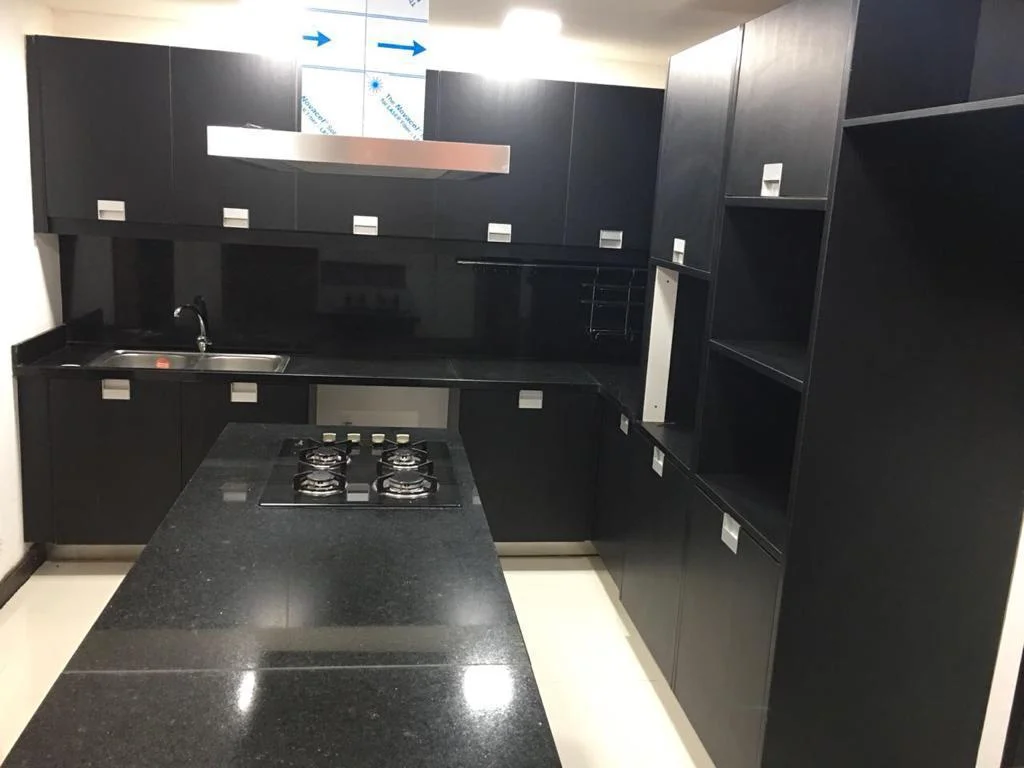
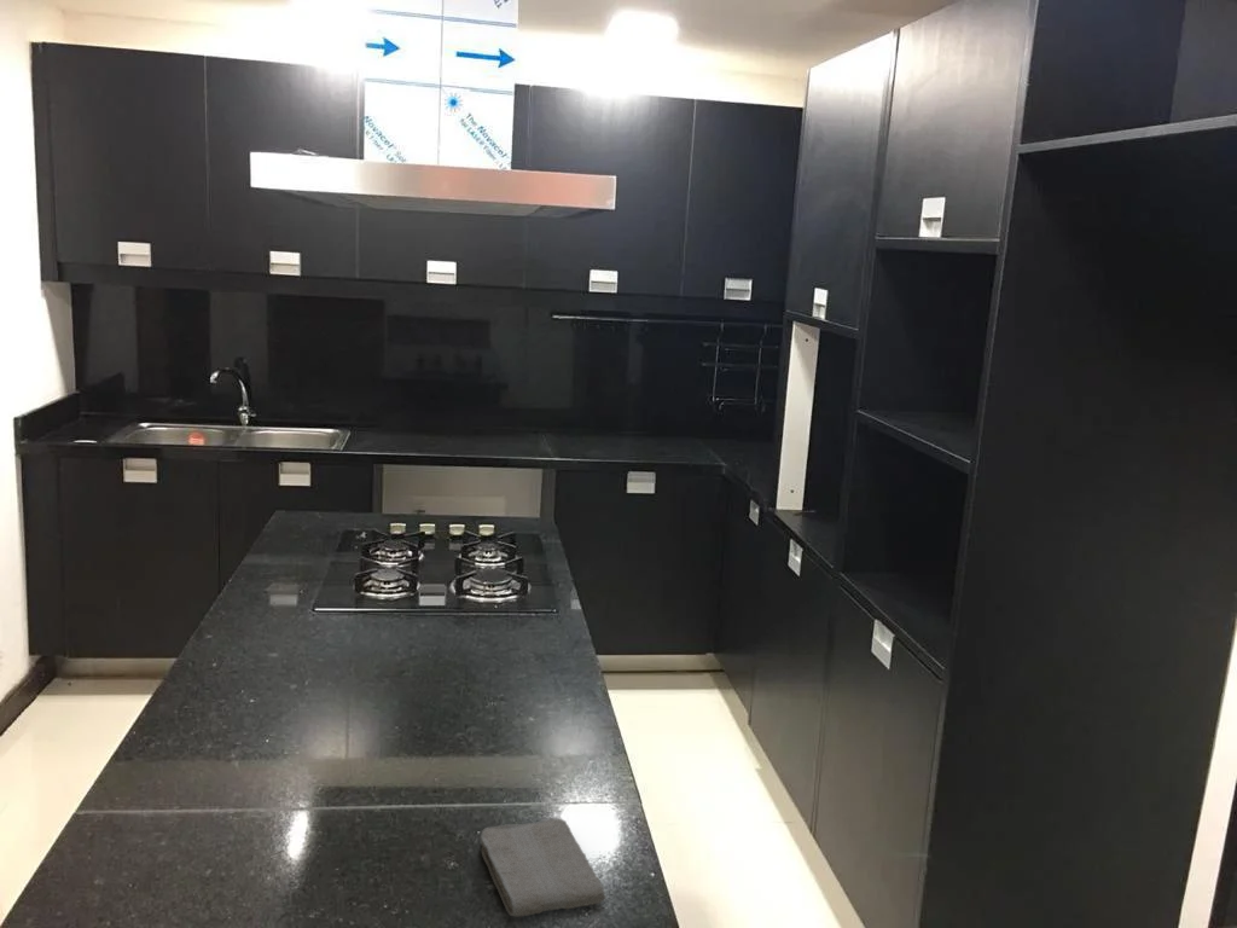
+ washcloth (539, 863)
